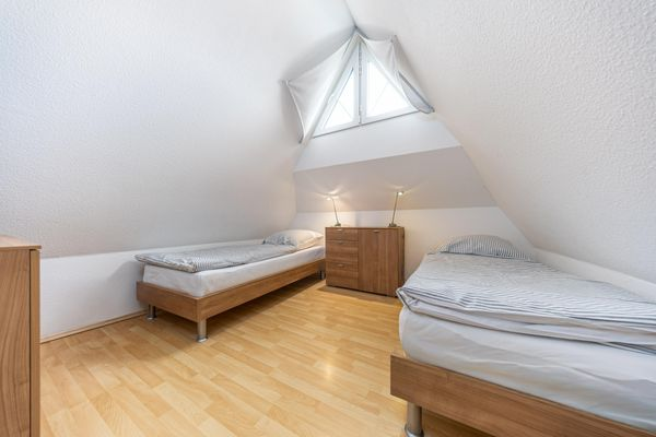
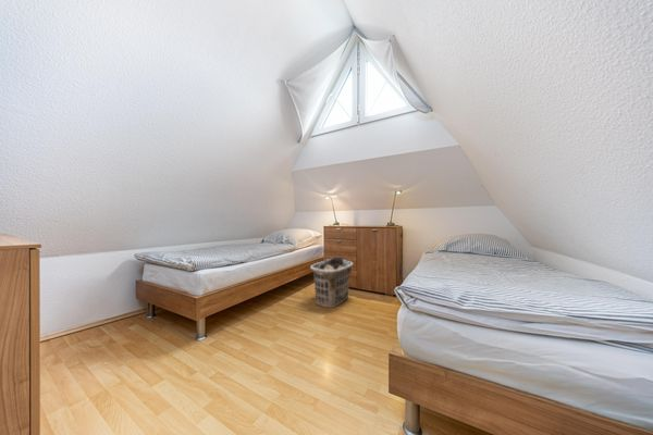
+ clothes hamper (332, 278)
